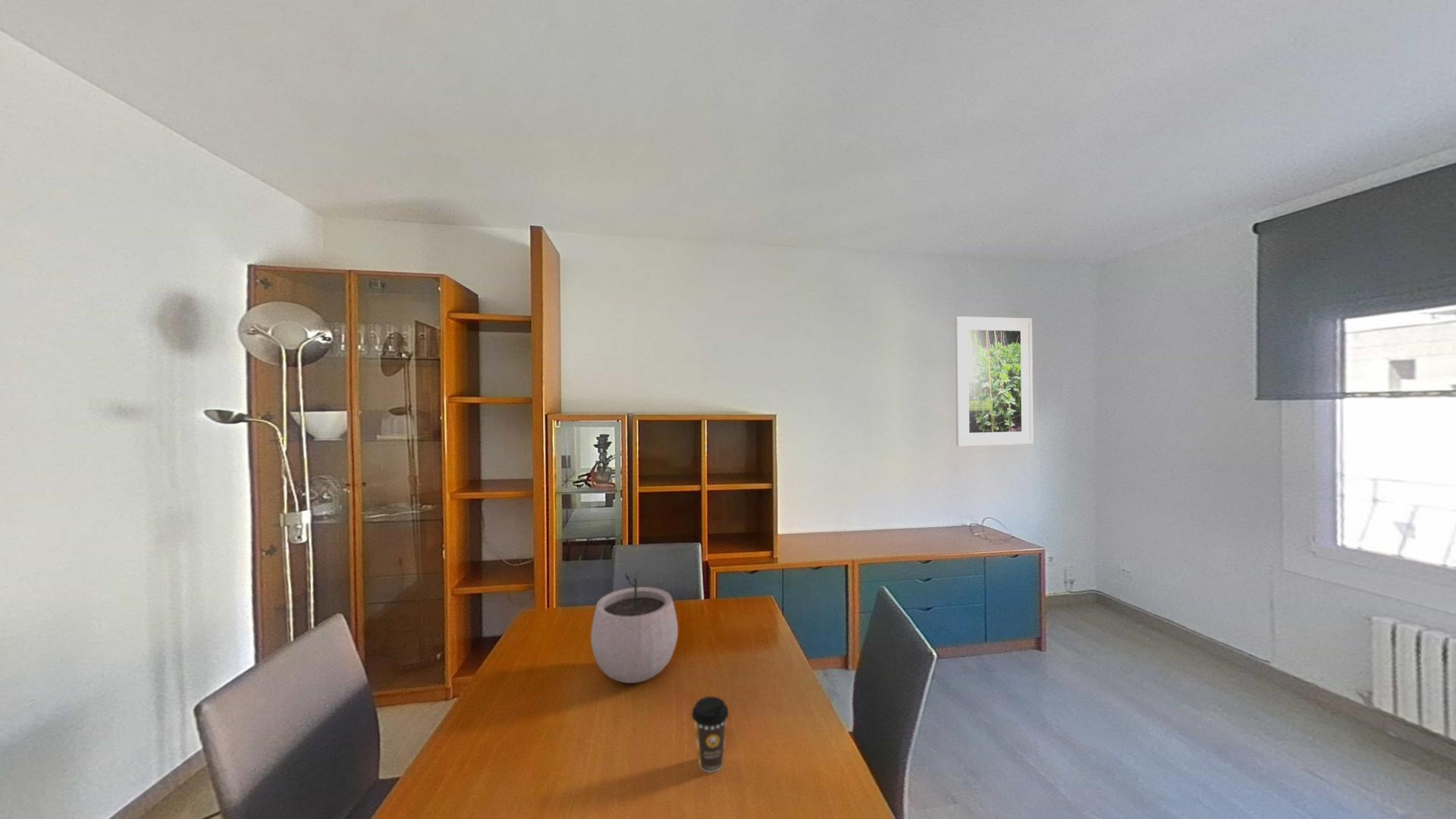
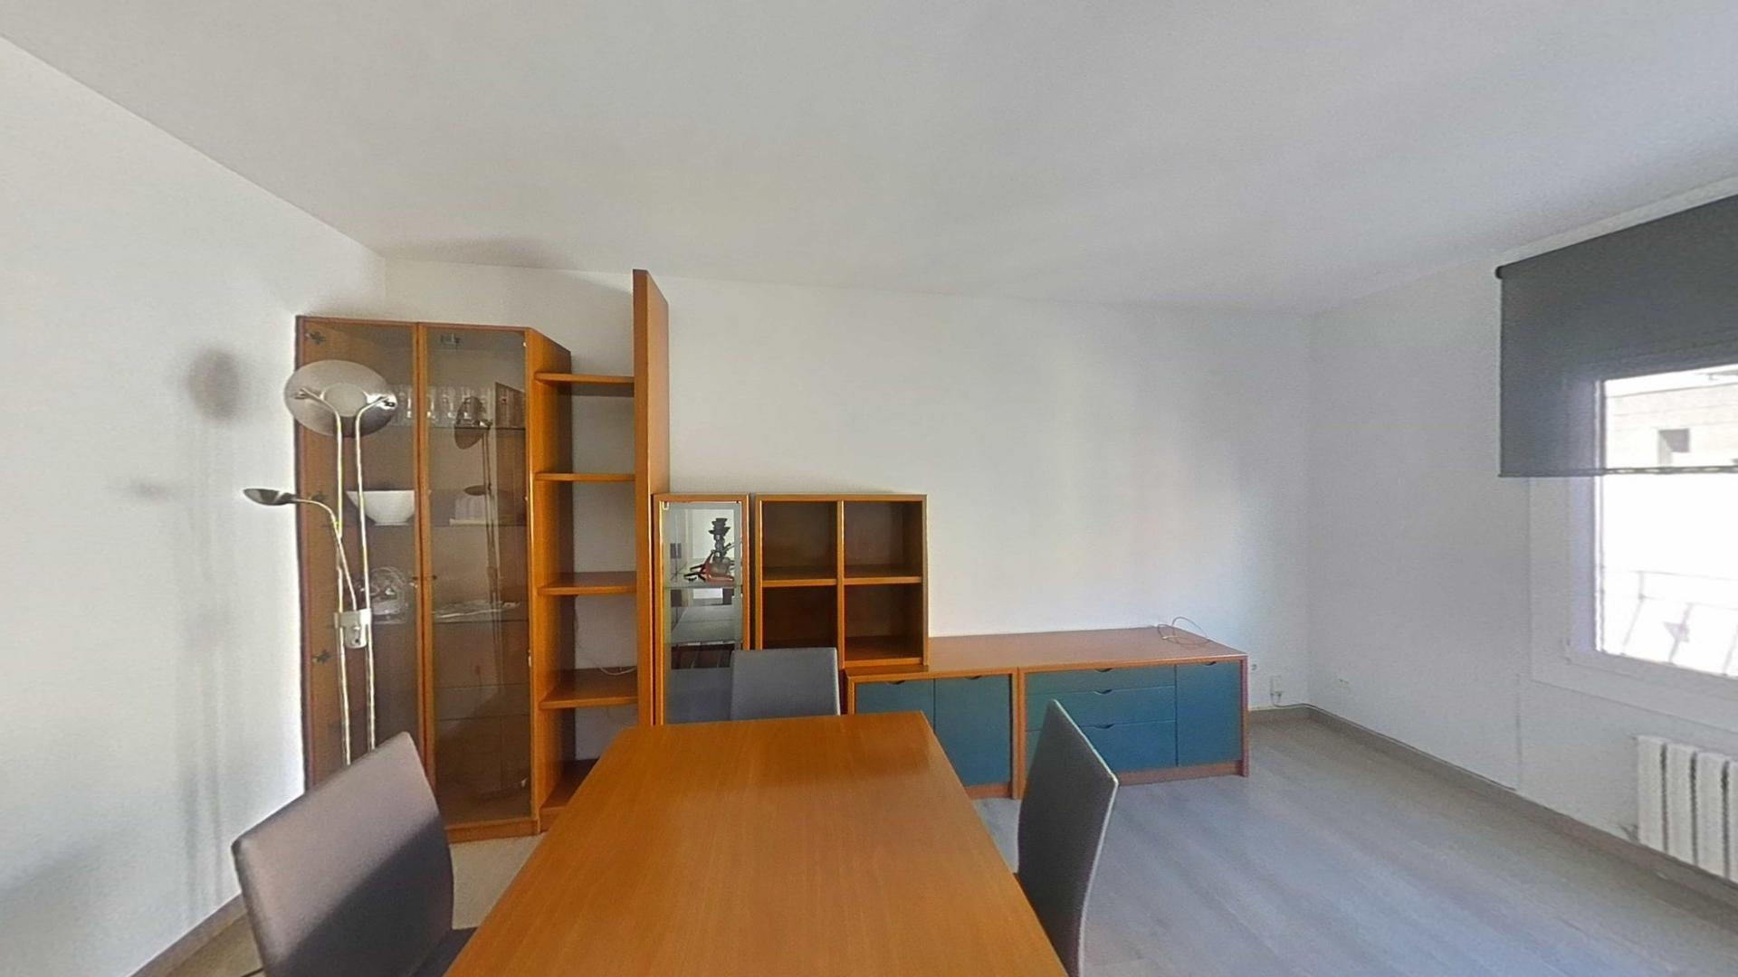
- coffee cup (710, 734)
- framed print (994, 381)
- plant pot (635, 621)
